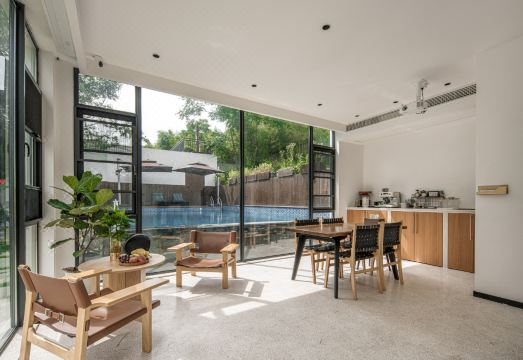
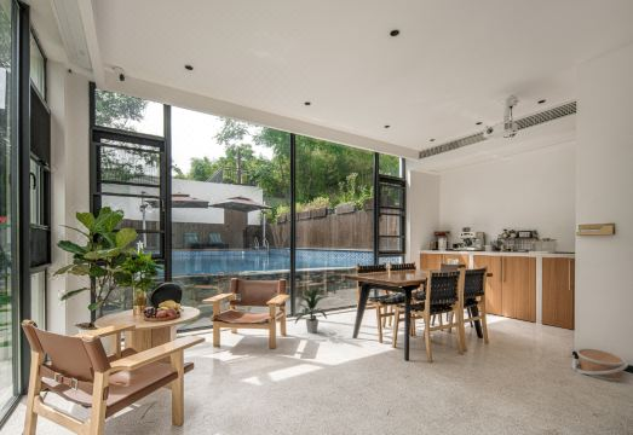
+ basket (599, 364)
+ indoor plant (310, 308)
